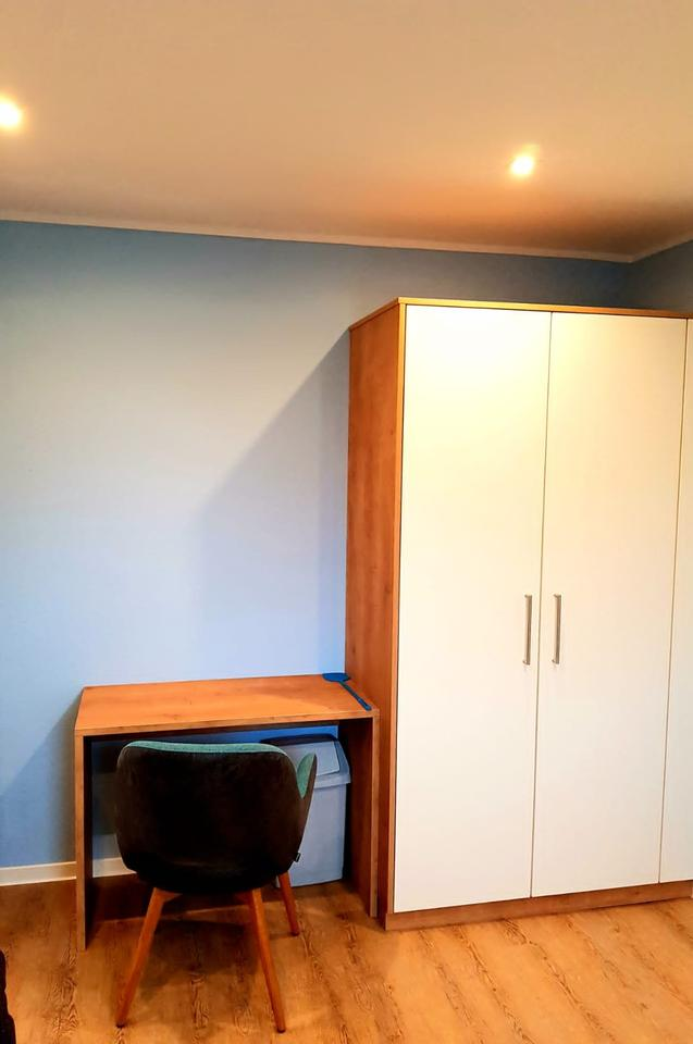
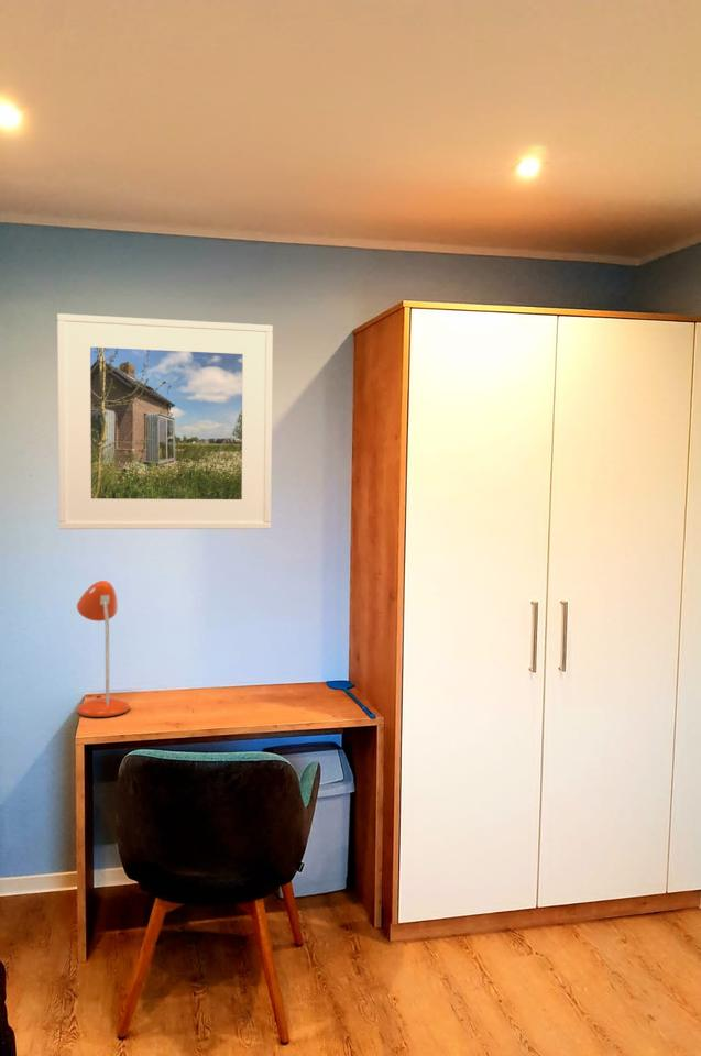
+ desk lamp (106, 644)
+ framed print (167, 425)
